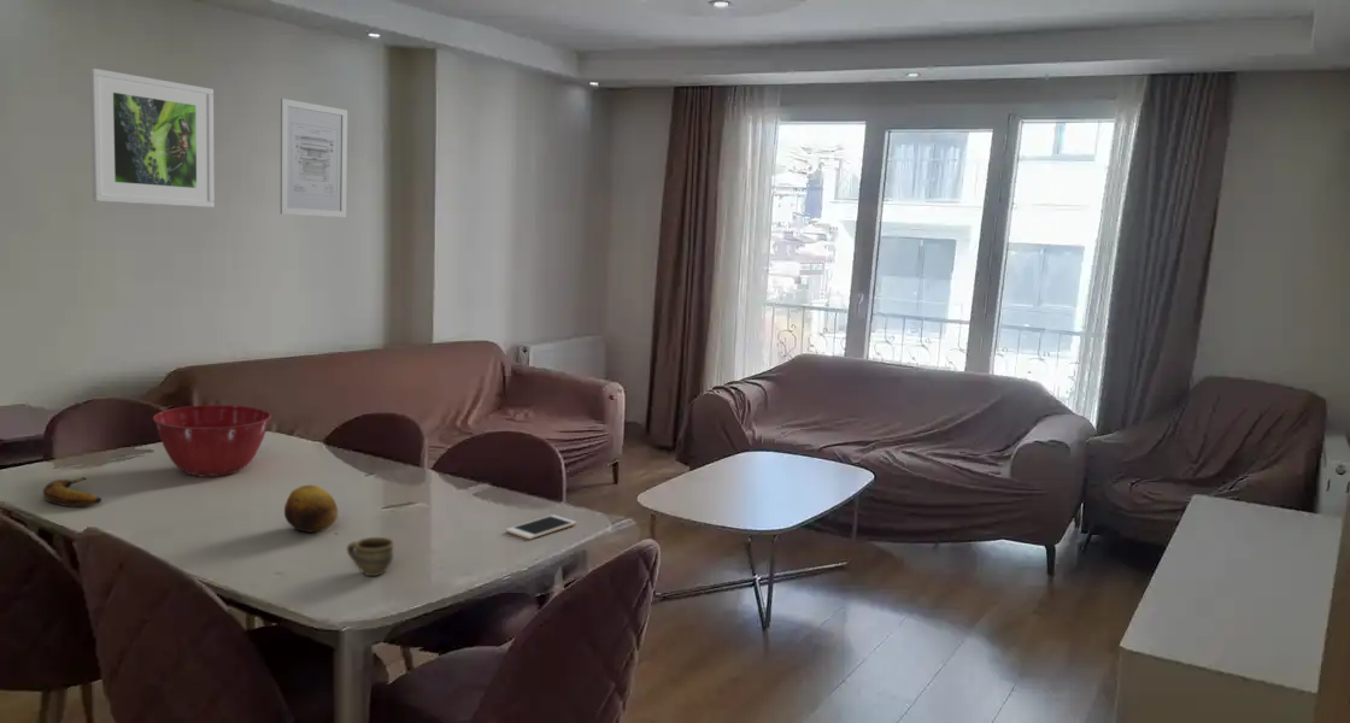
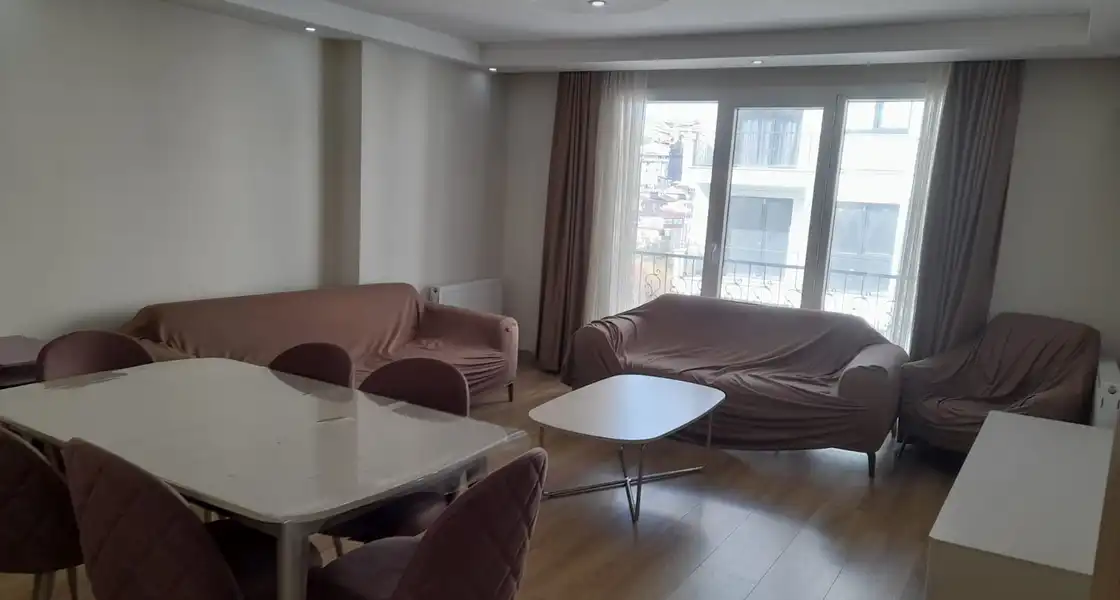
- wall art (315, 160)
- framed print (155, 142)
- fruit (310, 507)
- mixing bowl (213, 442)
- cell phone (541, 527)
- banana (74, 490)
- cup (369, 556)
